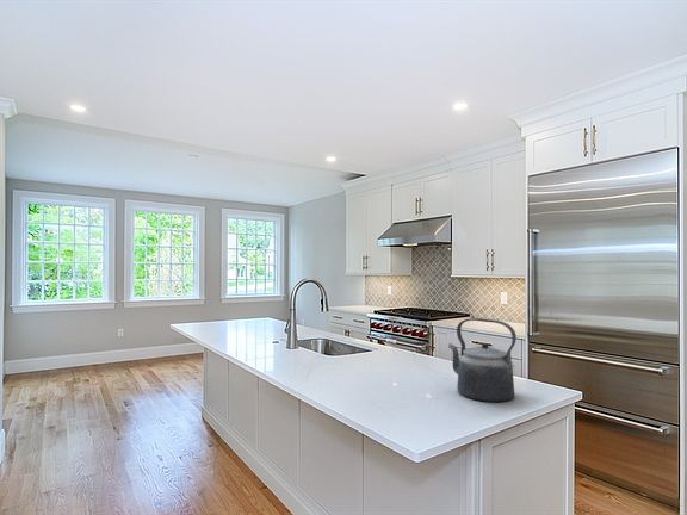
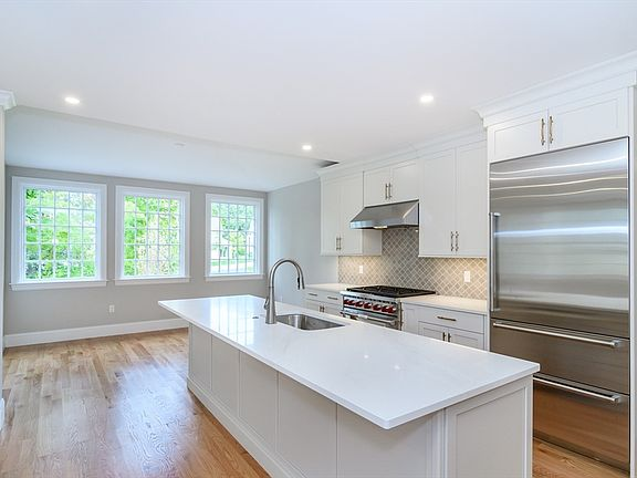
- kettle (479, 355)
